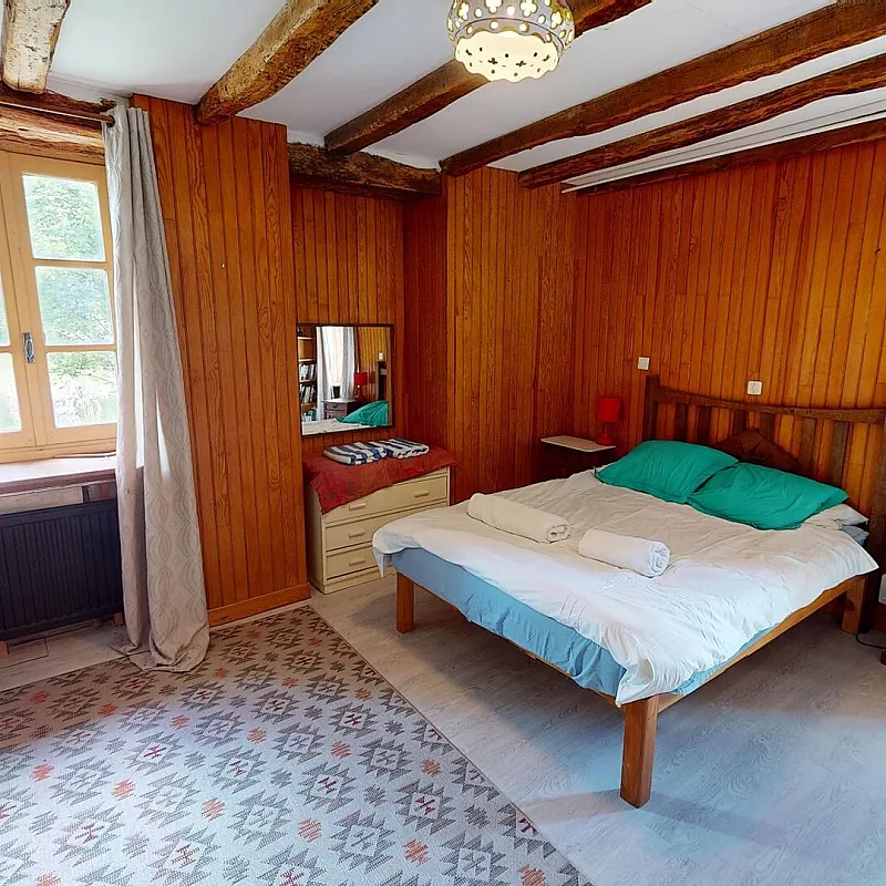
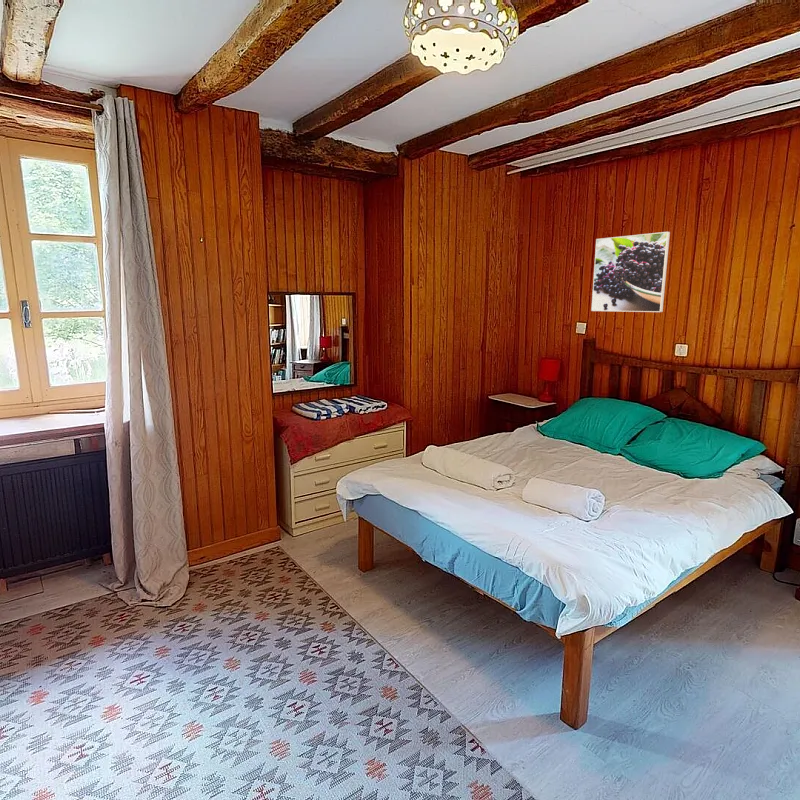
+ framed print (628, 274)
